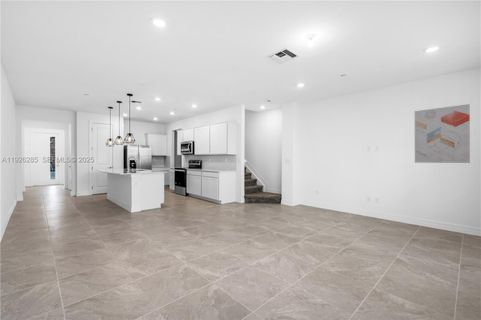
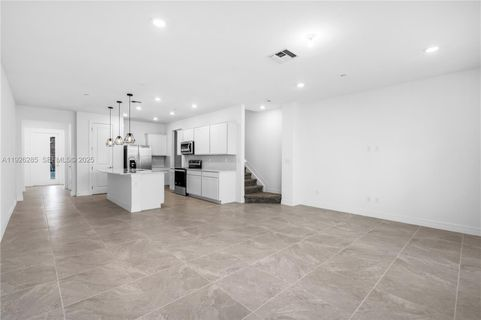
- wall art (440, 135)
